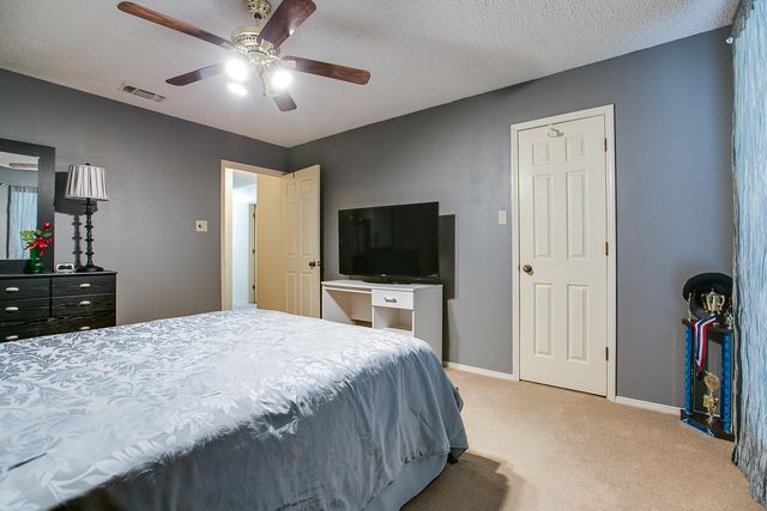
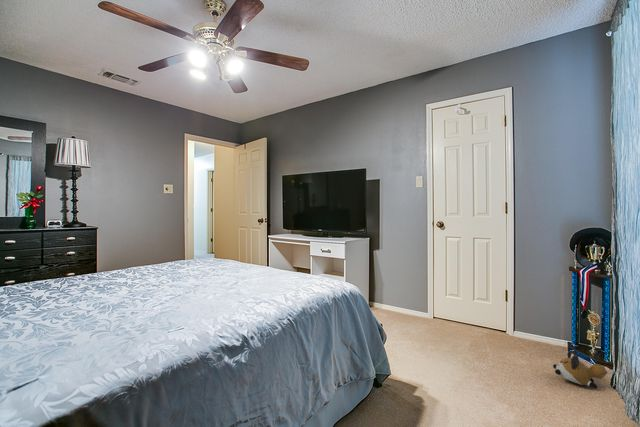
+ plush toy (580, 368)
